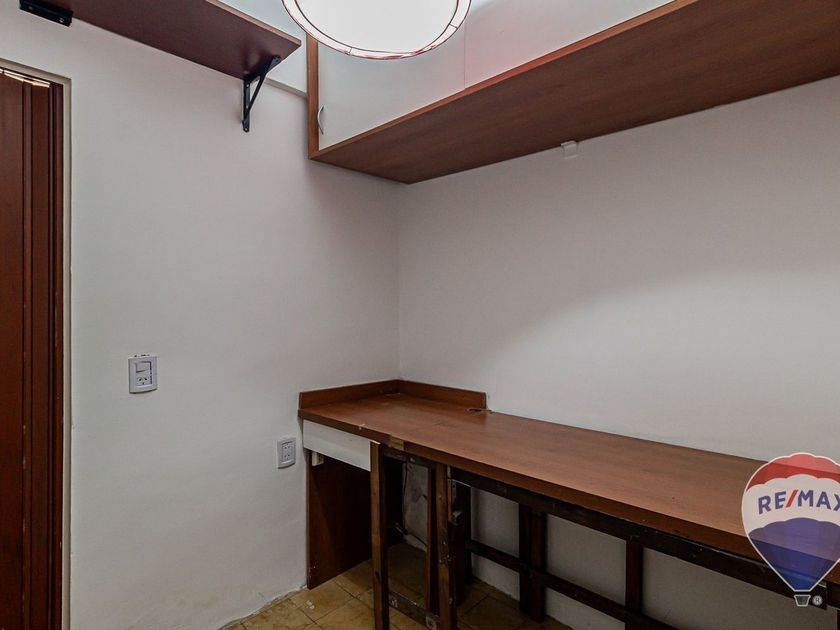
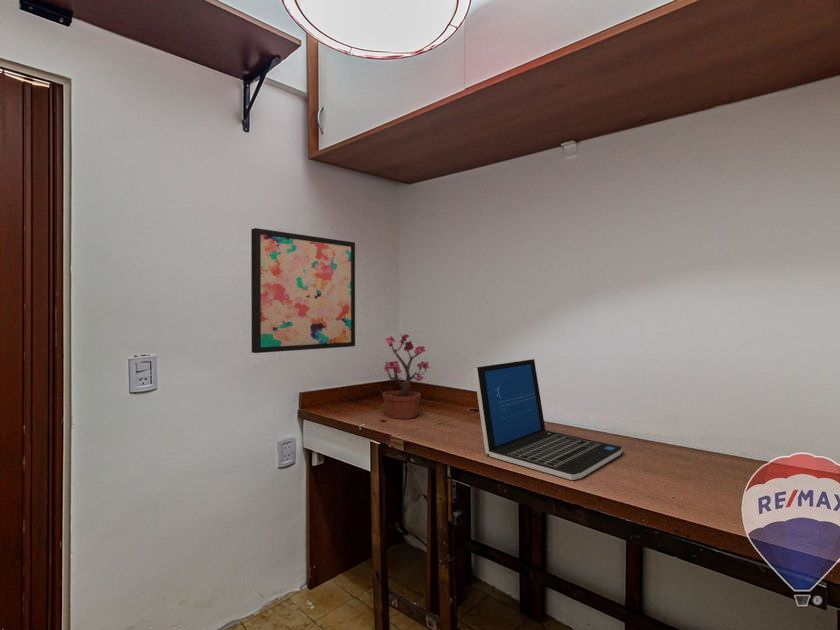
+ potted plant (398, 372)
+ wall art (307, 292)
+ laptop (542, 411)
